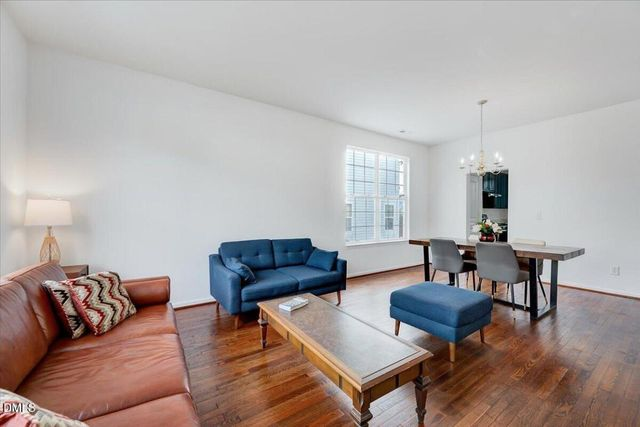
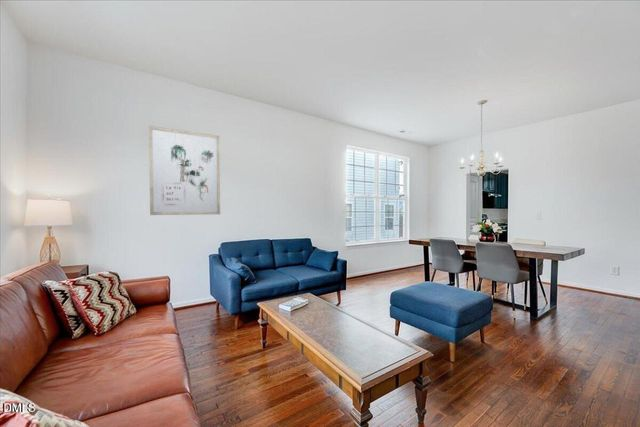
+ wall art (186, 173)
